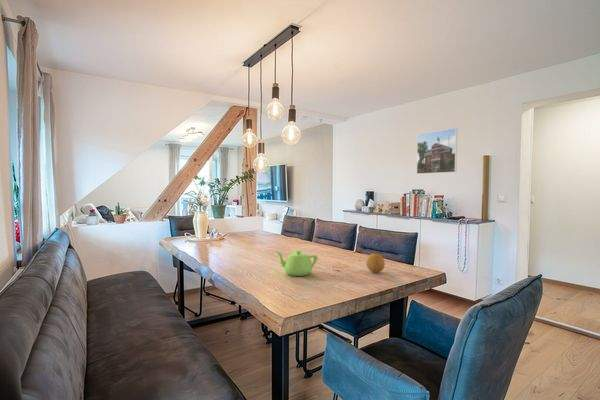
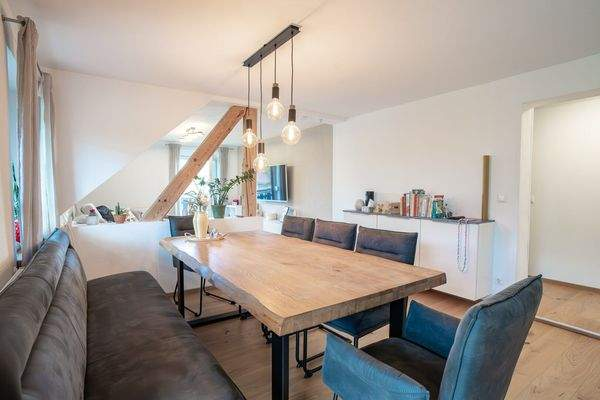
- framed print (435, 152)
- fruit (375, 262)
- teapot (296, 261)
